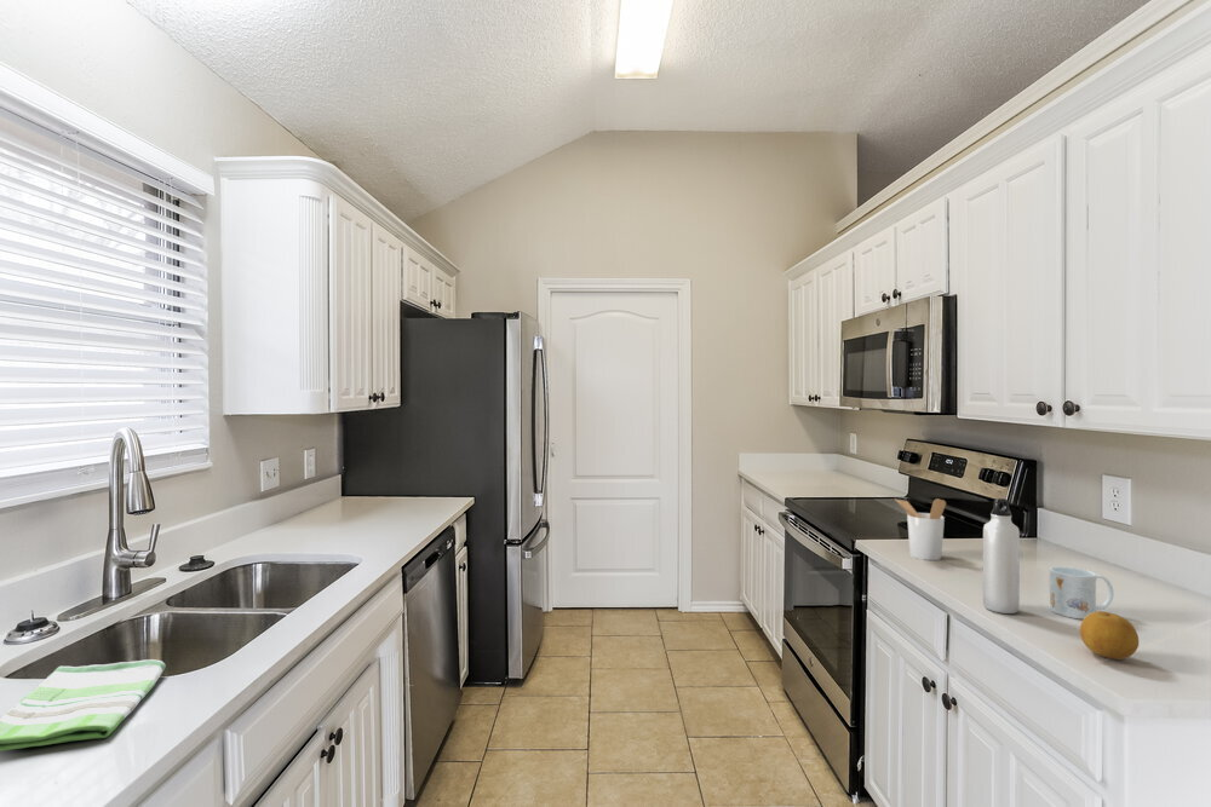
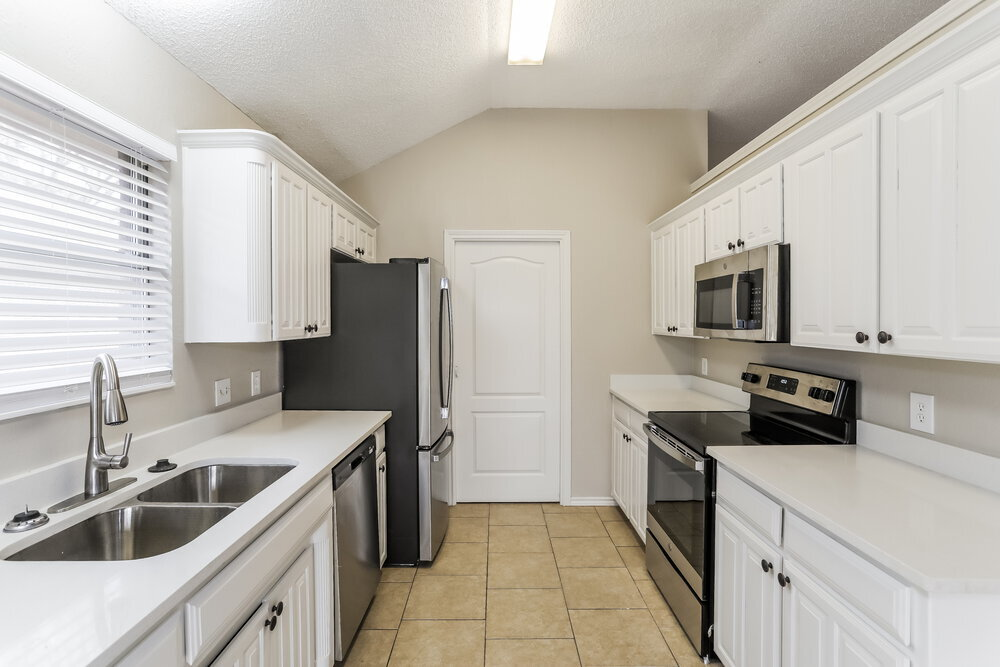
- dish towel (80, 698)
- utensil holder (918, 526)
- mug (1081, 592)
- fruit (1108, 635)
- water bottle (1000, 553)
